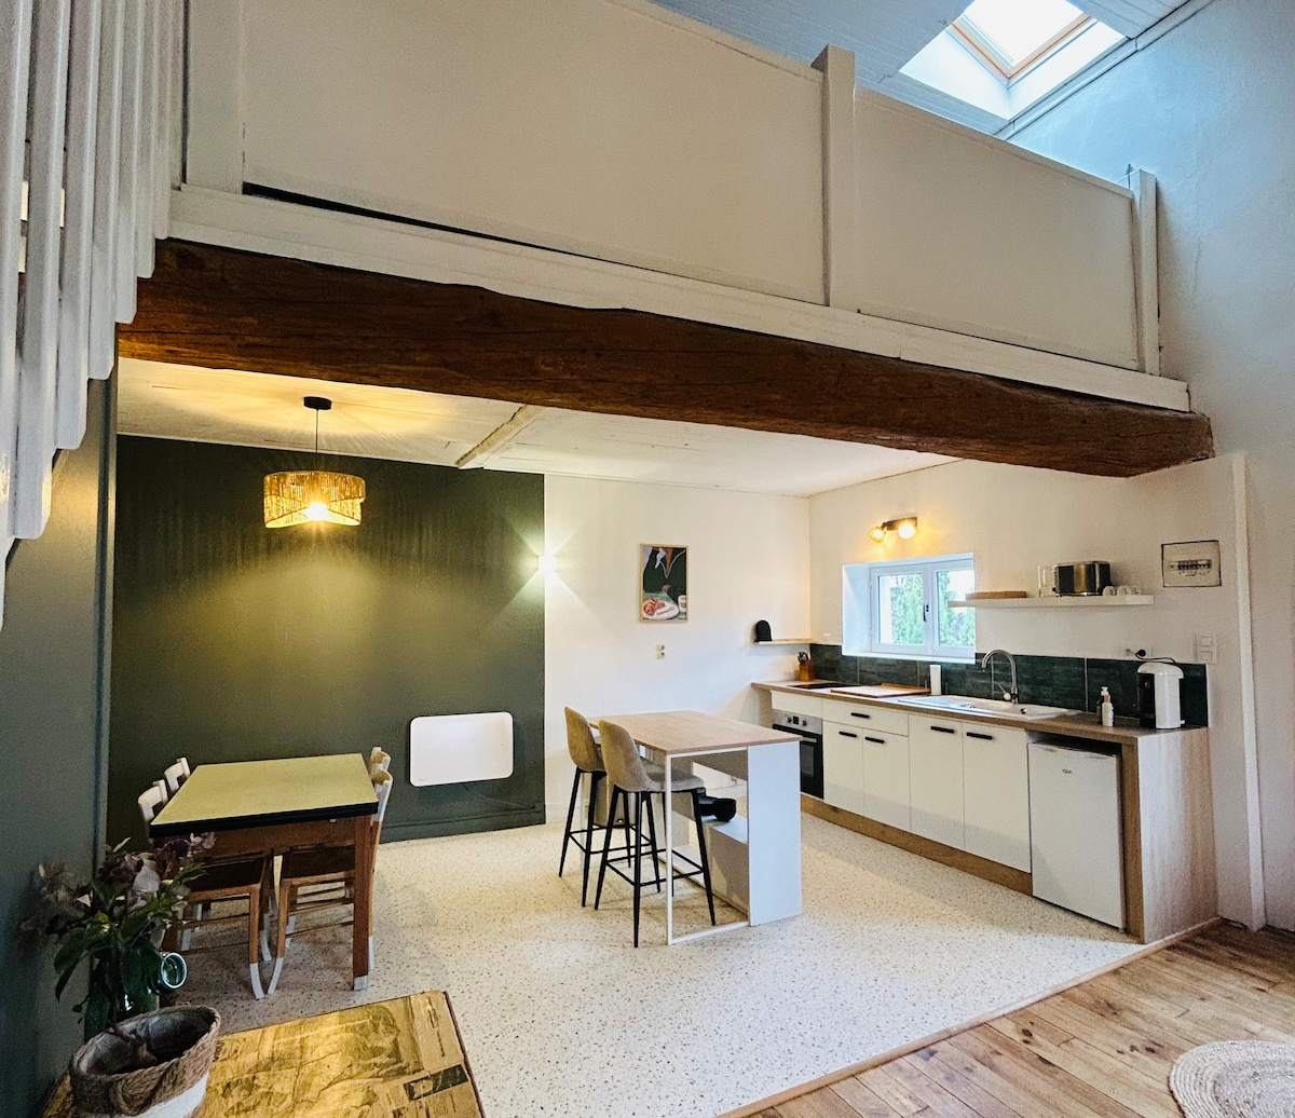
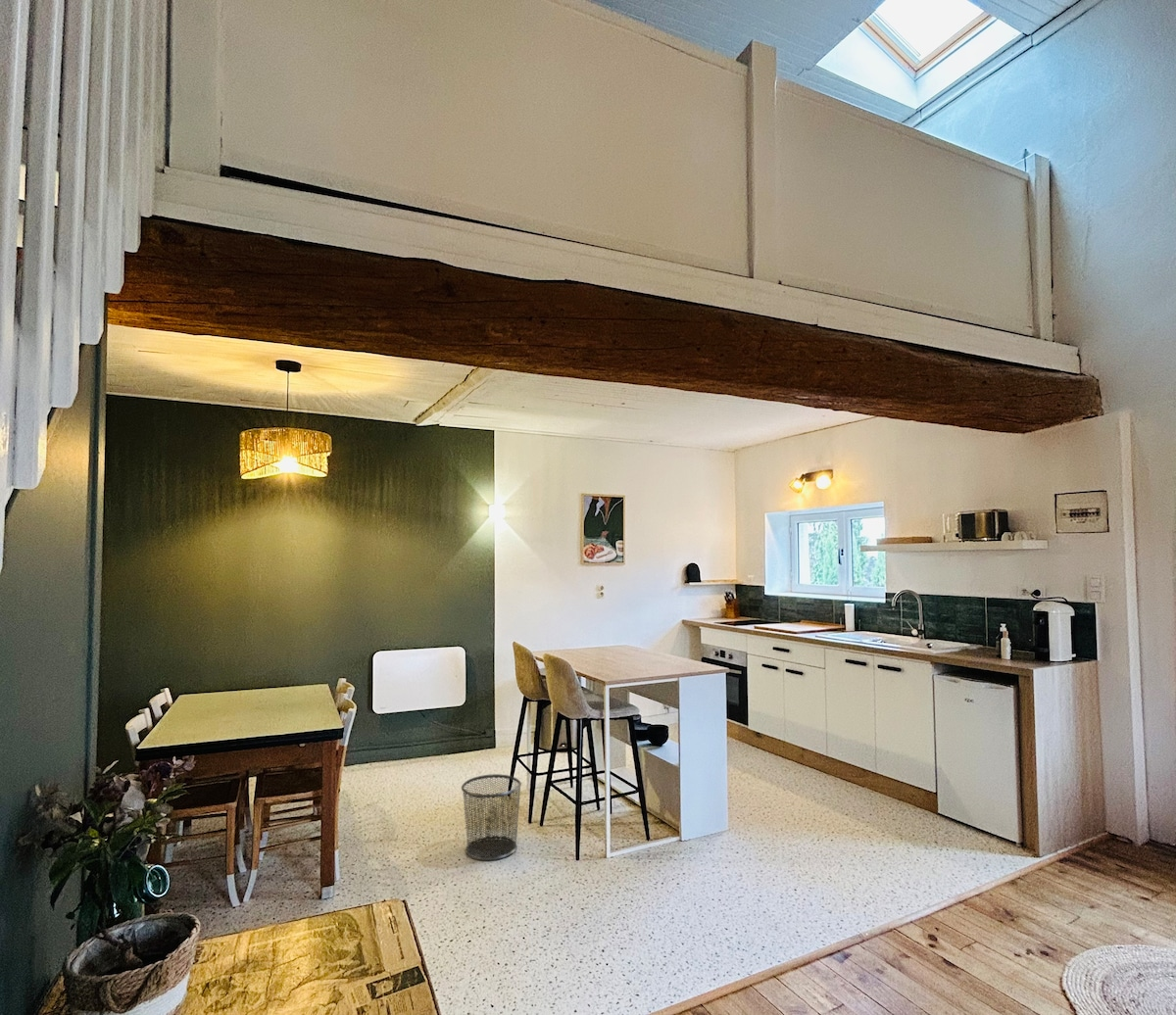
+ waste bin (490, 816)
